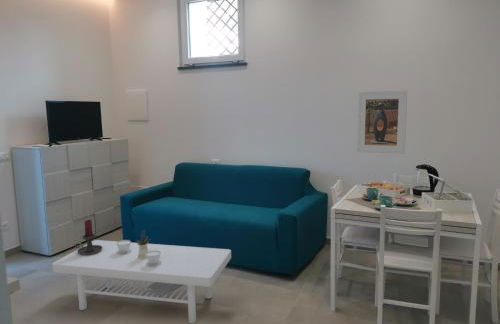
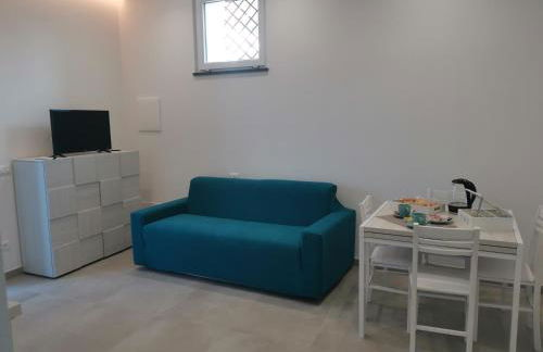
- coffee table (145, 266)
- candle holder (86, 234)
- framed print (381, 122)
